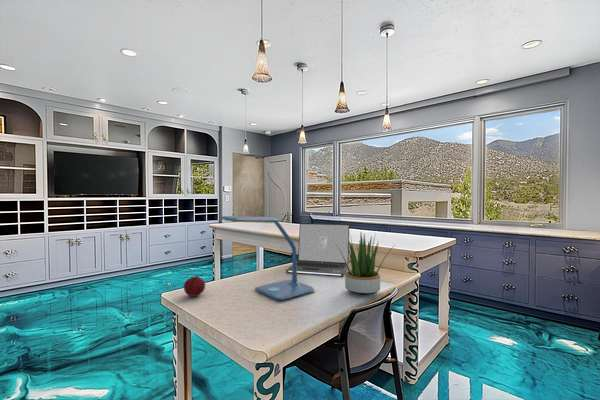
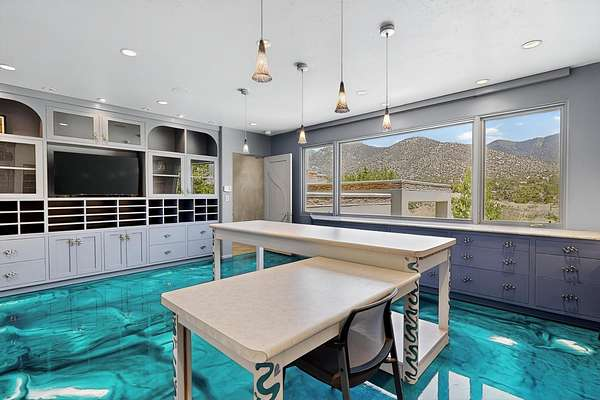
- potted plant (362, 261)
- laptop (319, 247)
- desk lamp (288, 242)
- fruit (194, 285)
